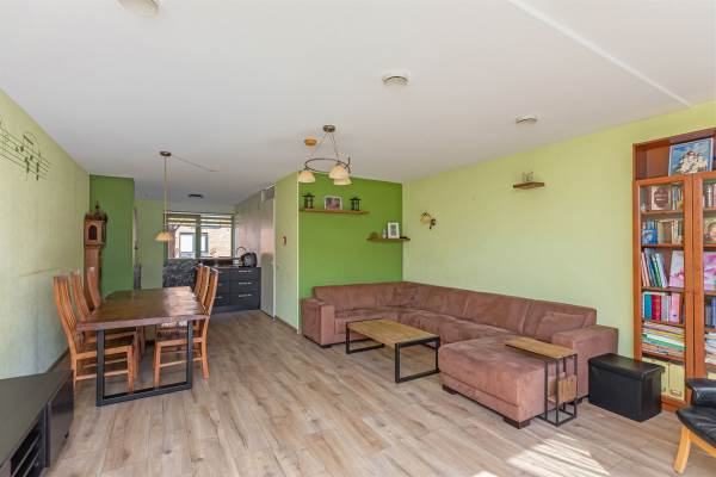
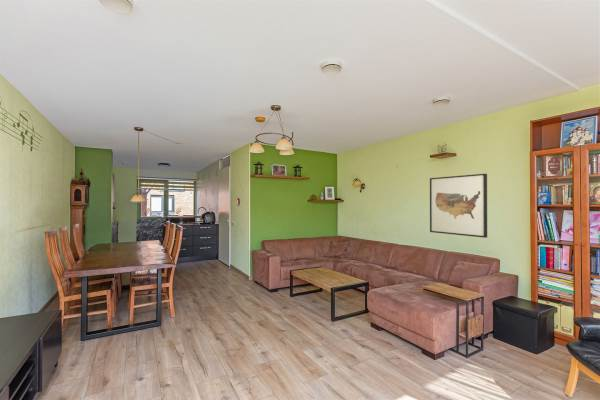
+ wall art (456, 205)
